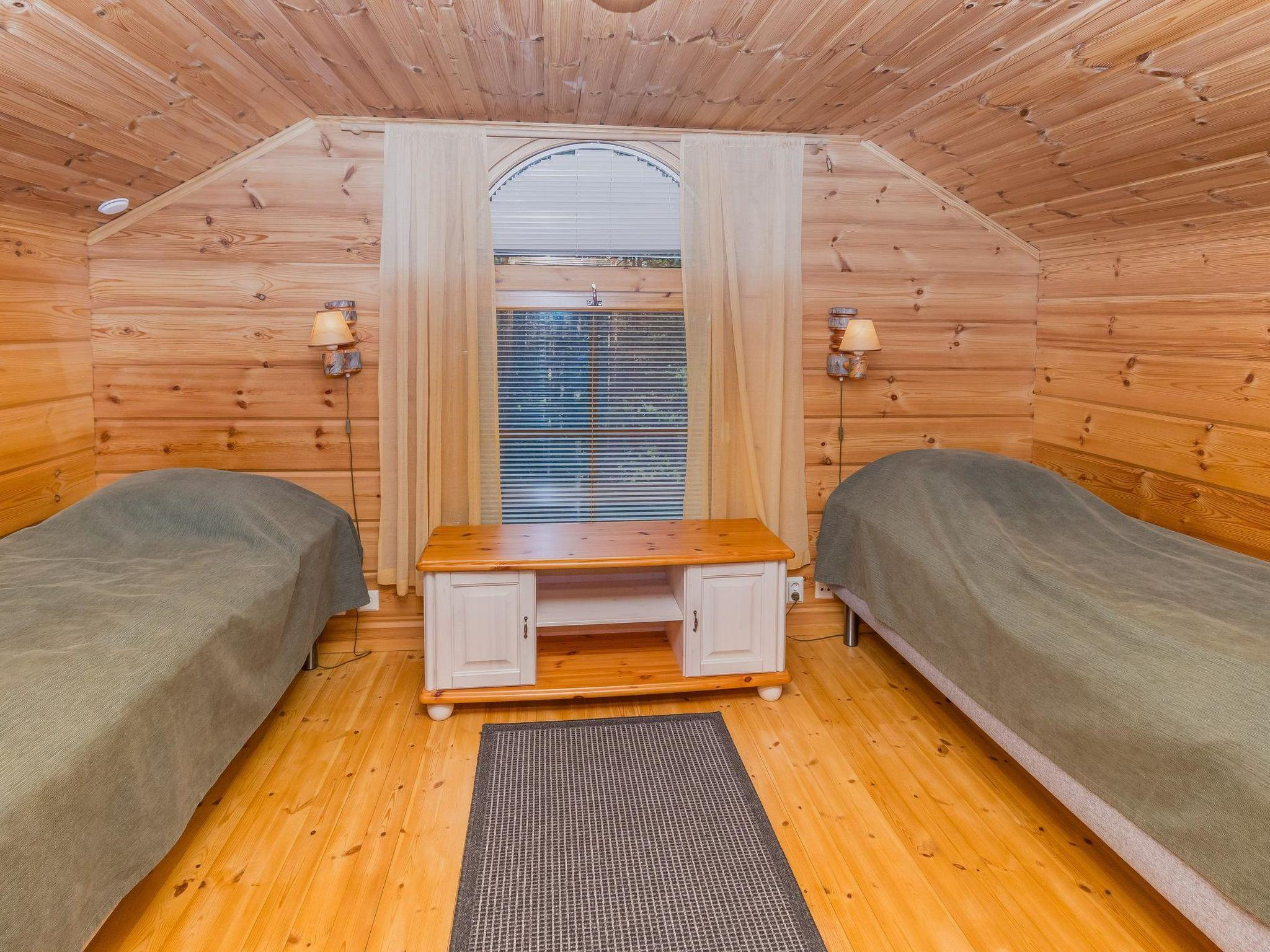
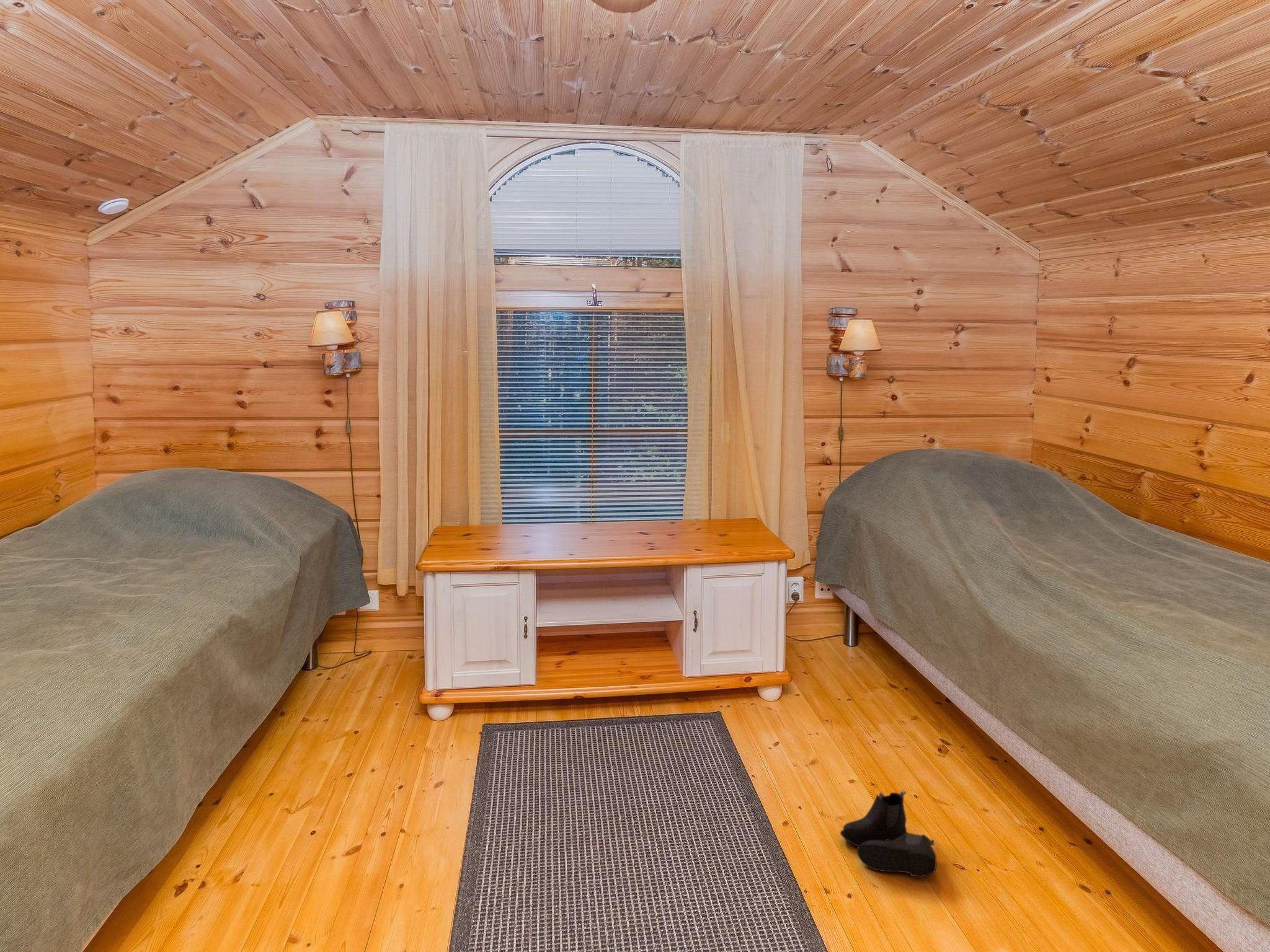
+ boots (894, 832)
